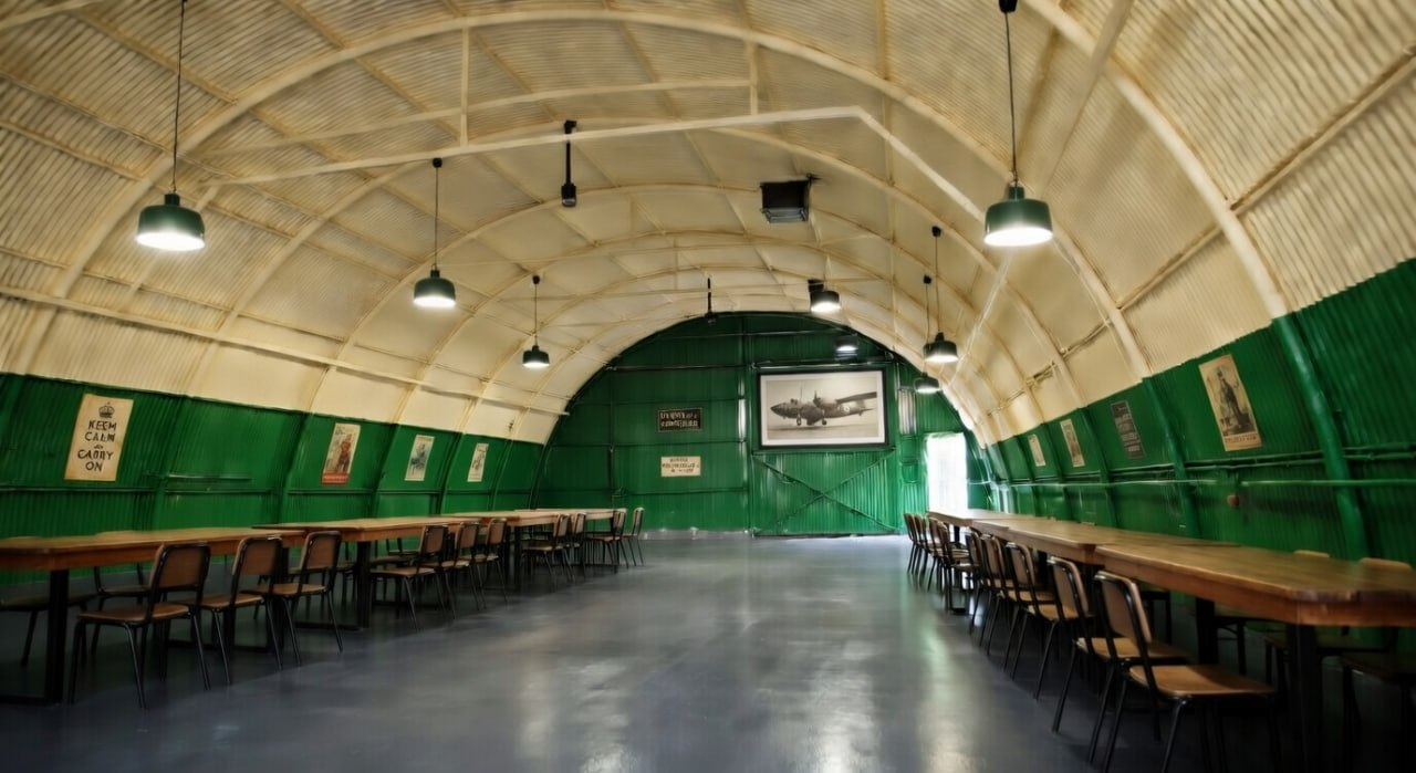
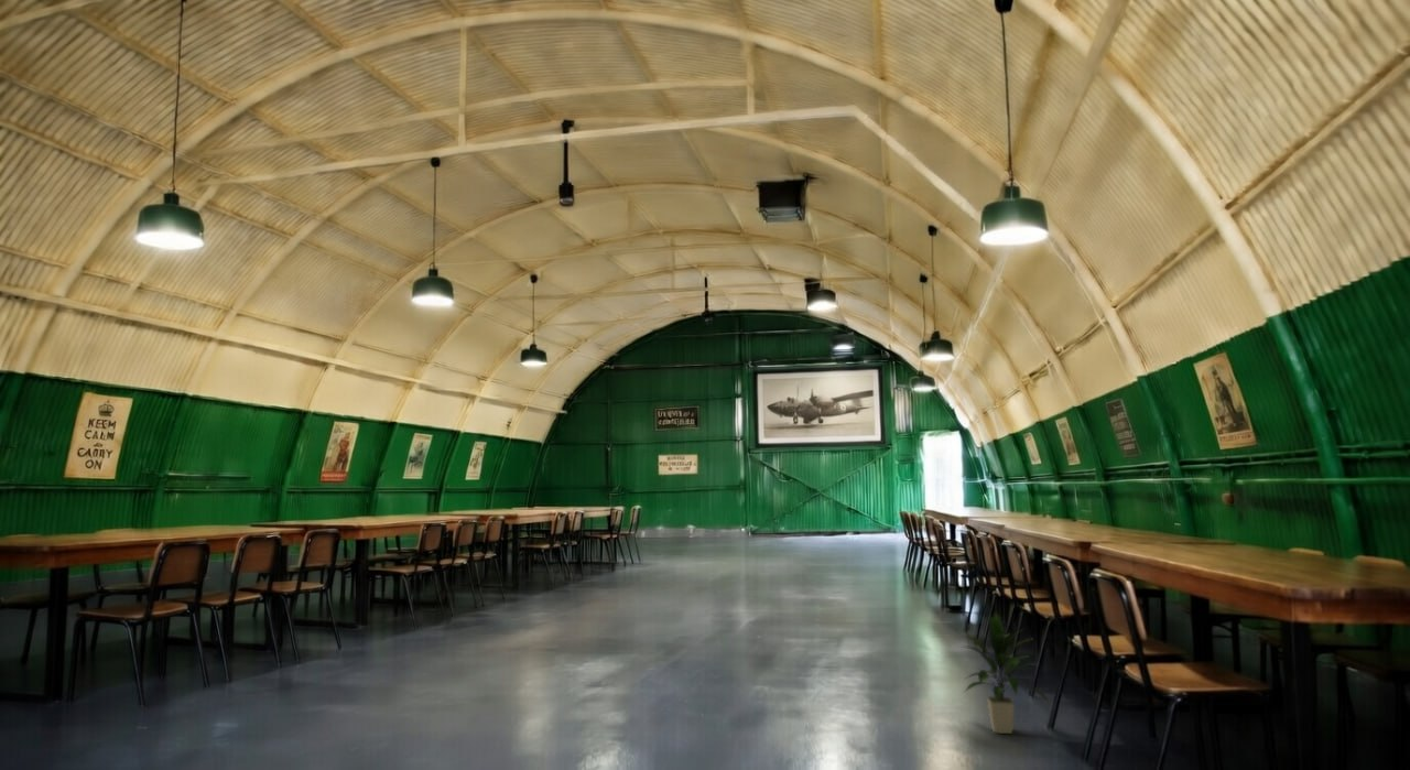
+ indoor plant (1001, 673)
